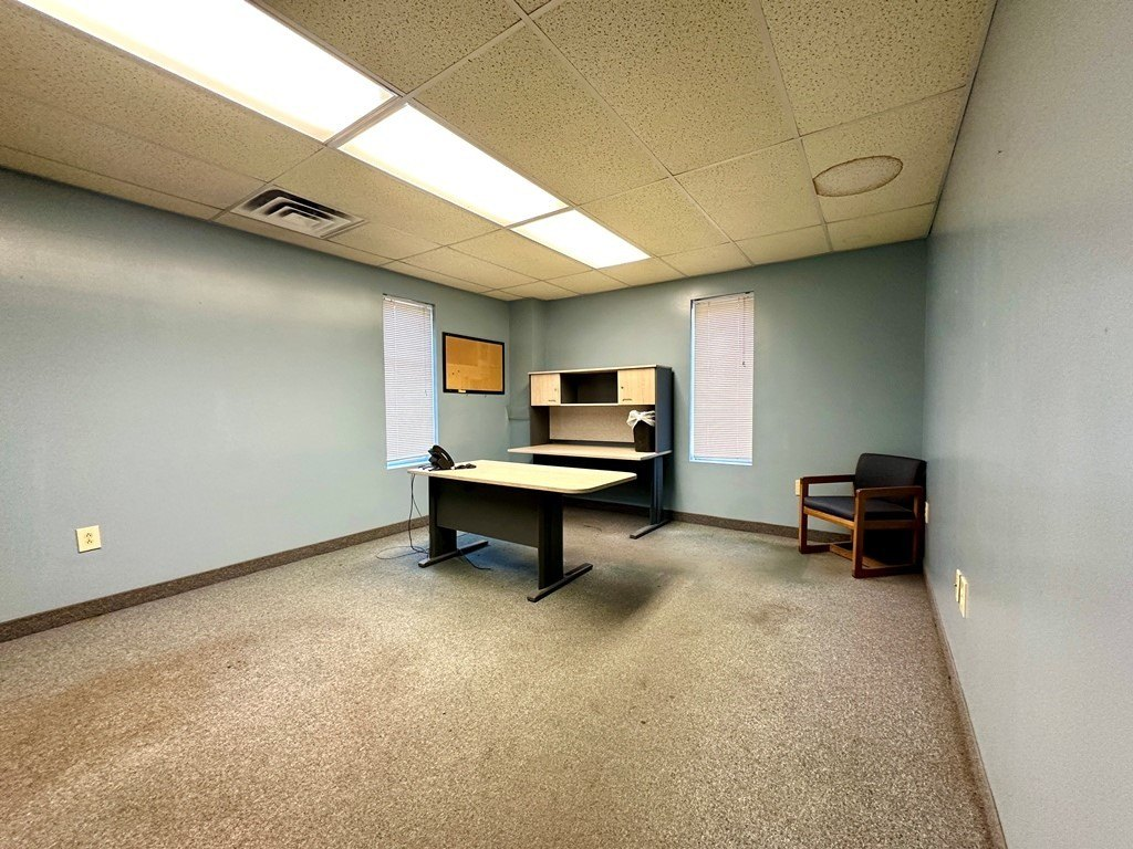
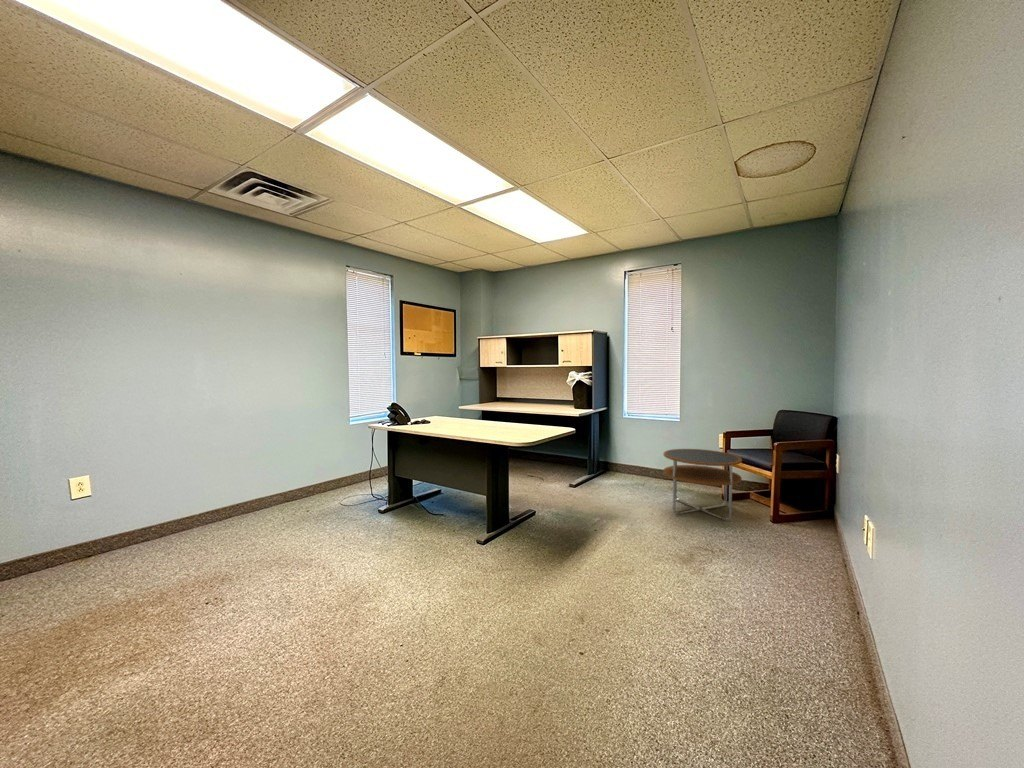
+ side table (700, 482)
